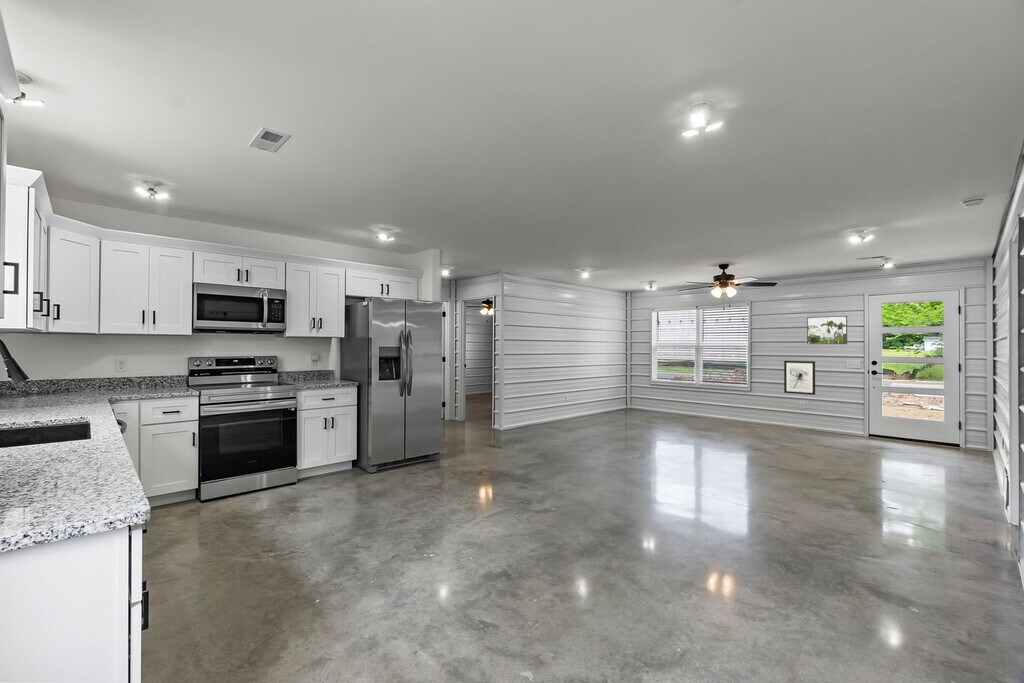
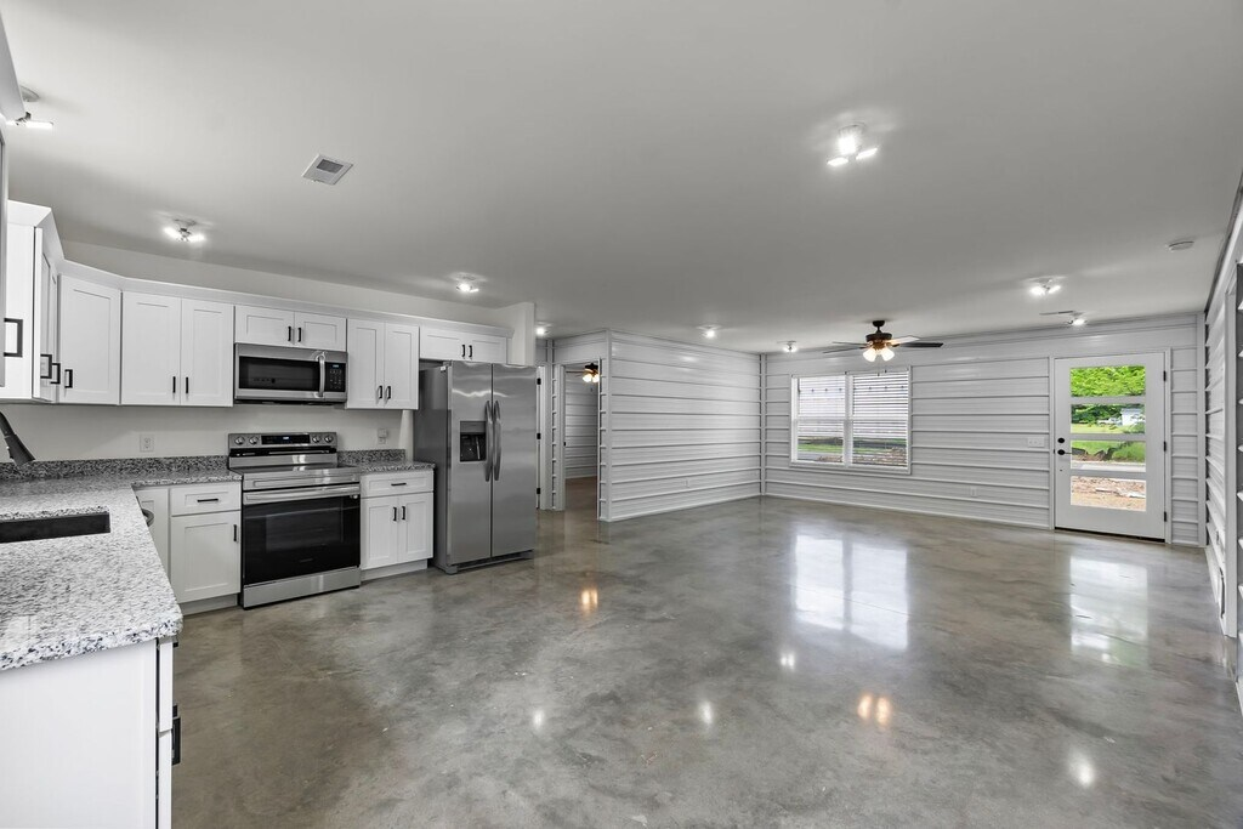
- wall art (799, 377)
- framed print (826, 330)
